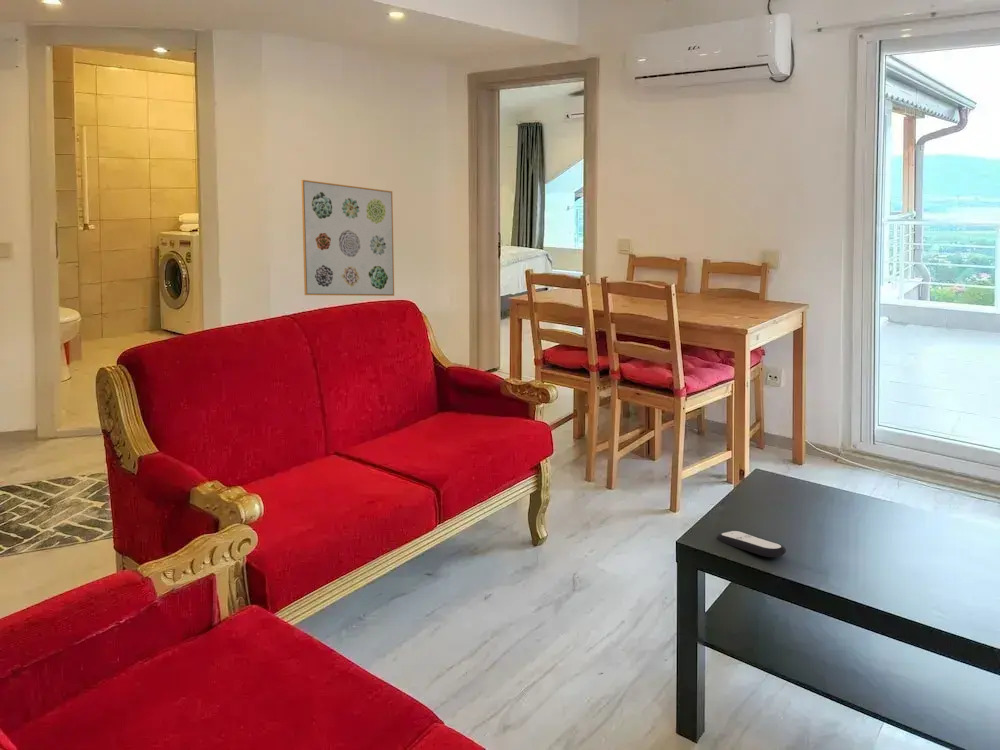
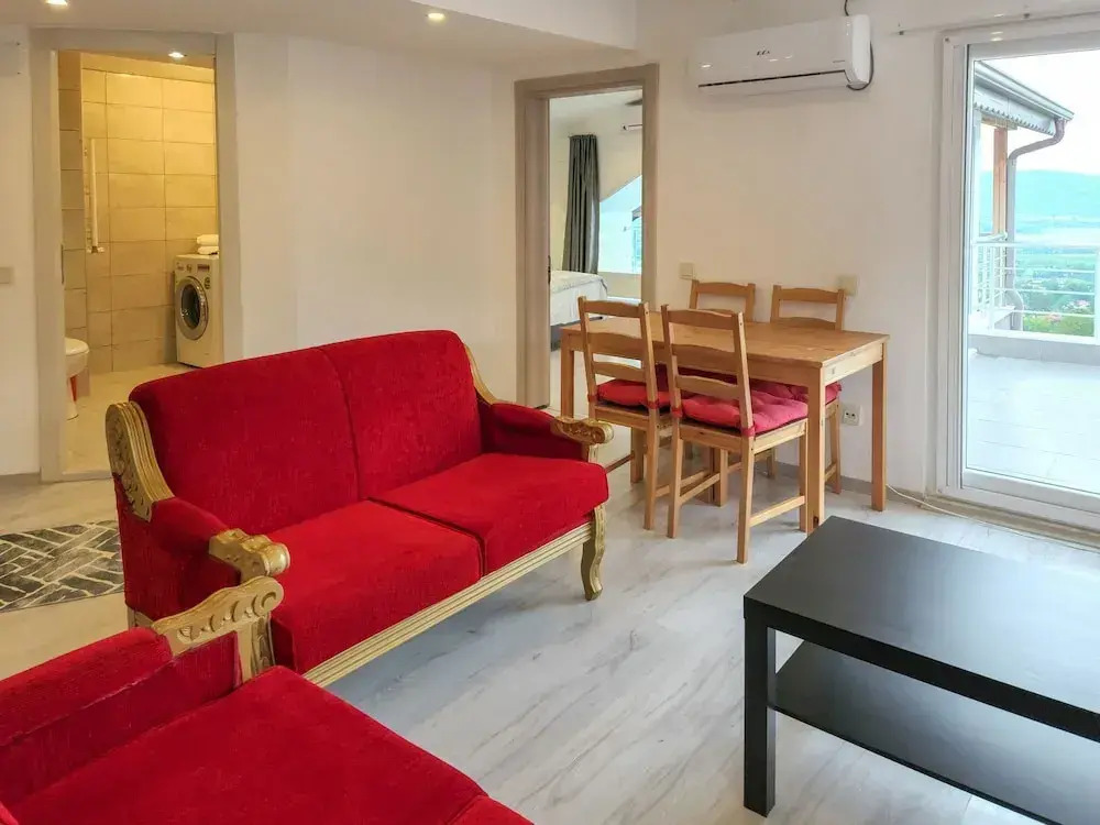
- remote control (751, 543)
- wall art (350, 241)
